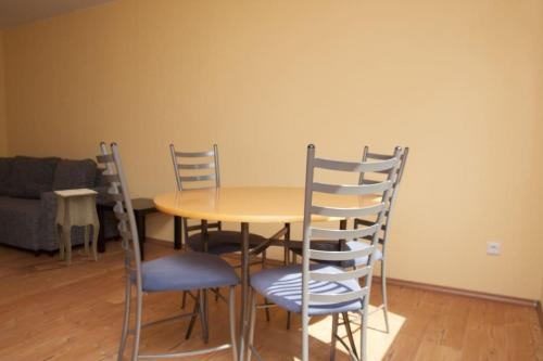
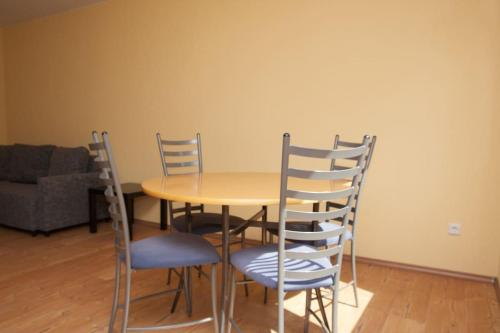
- side table (76, 224)
